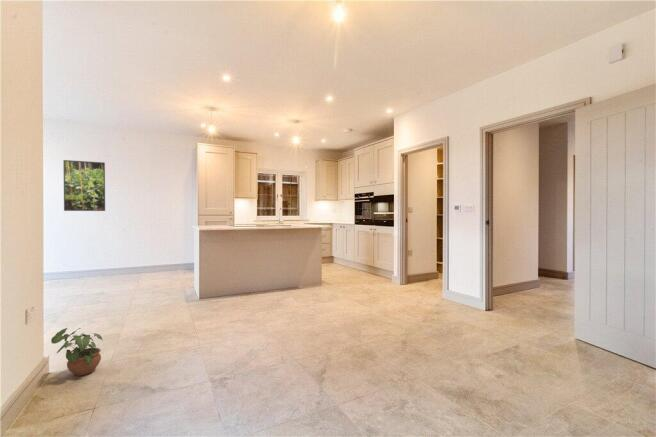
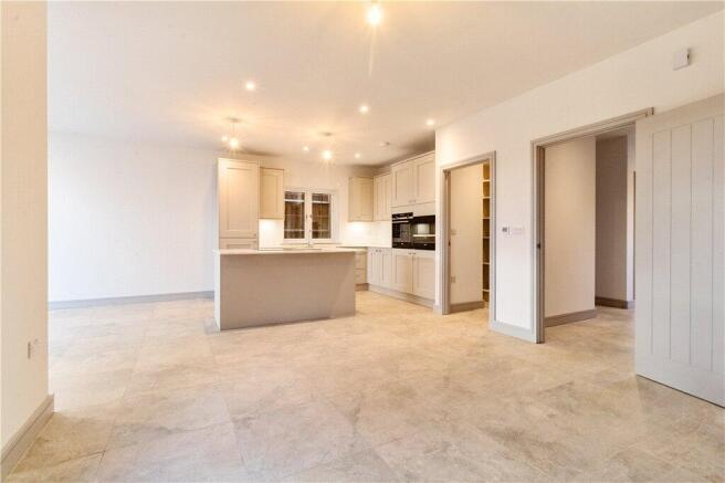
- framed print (84, 186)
- potted plant (76, 350)
